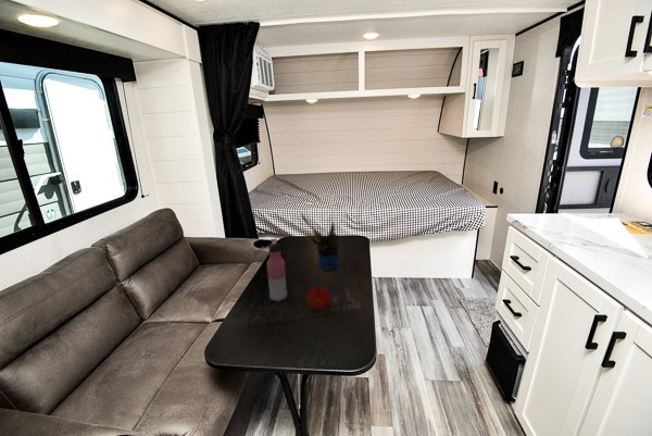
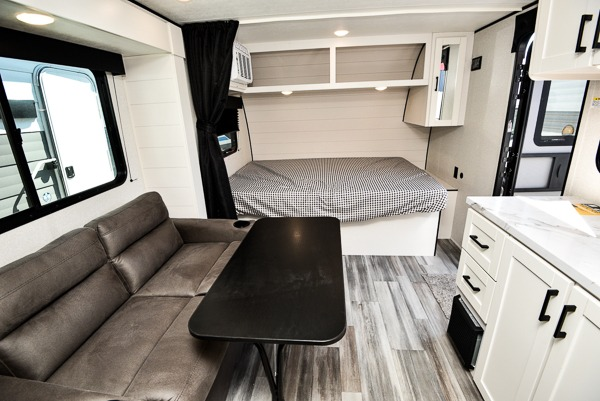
- water bottle (276, 271)
- potted plant (321, 240)
- fruit (318, 298)
